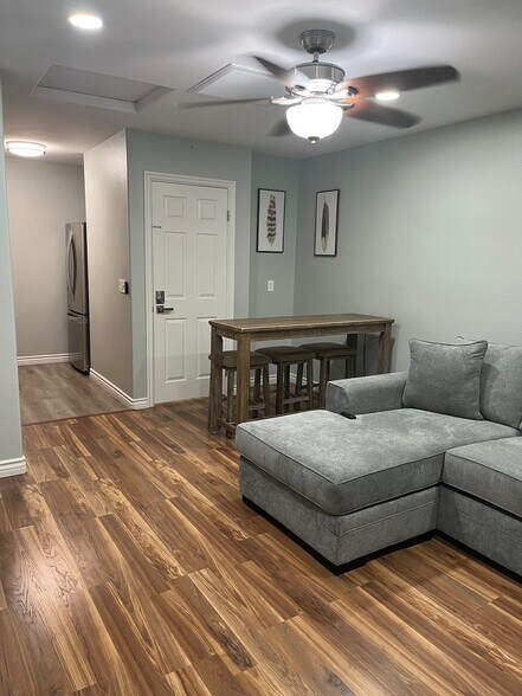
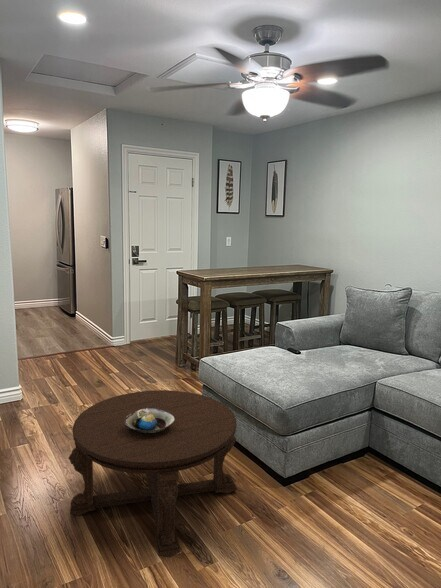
+ coffee table (156, 459)
+ decorative bowl (143, 418)
